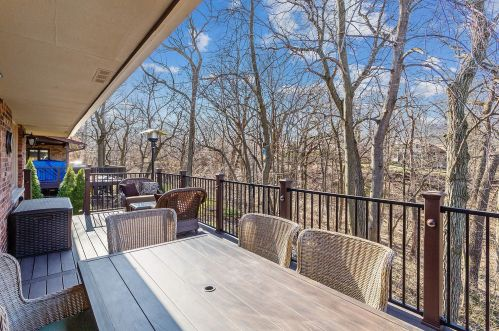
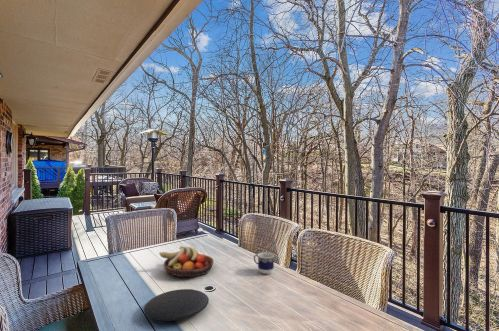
+ cup (263, 263)
+ plate (177, 303)
+ fruit bowl (188, 259)
